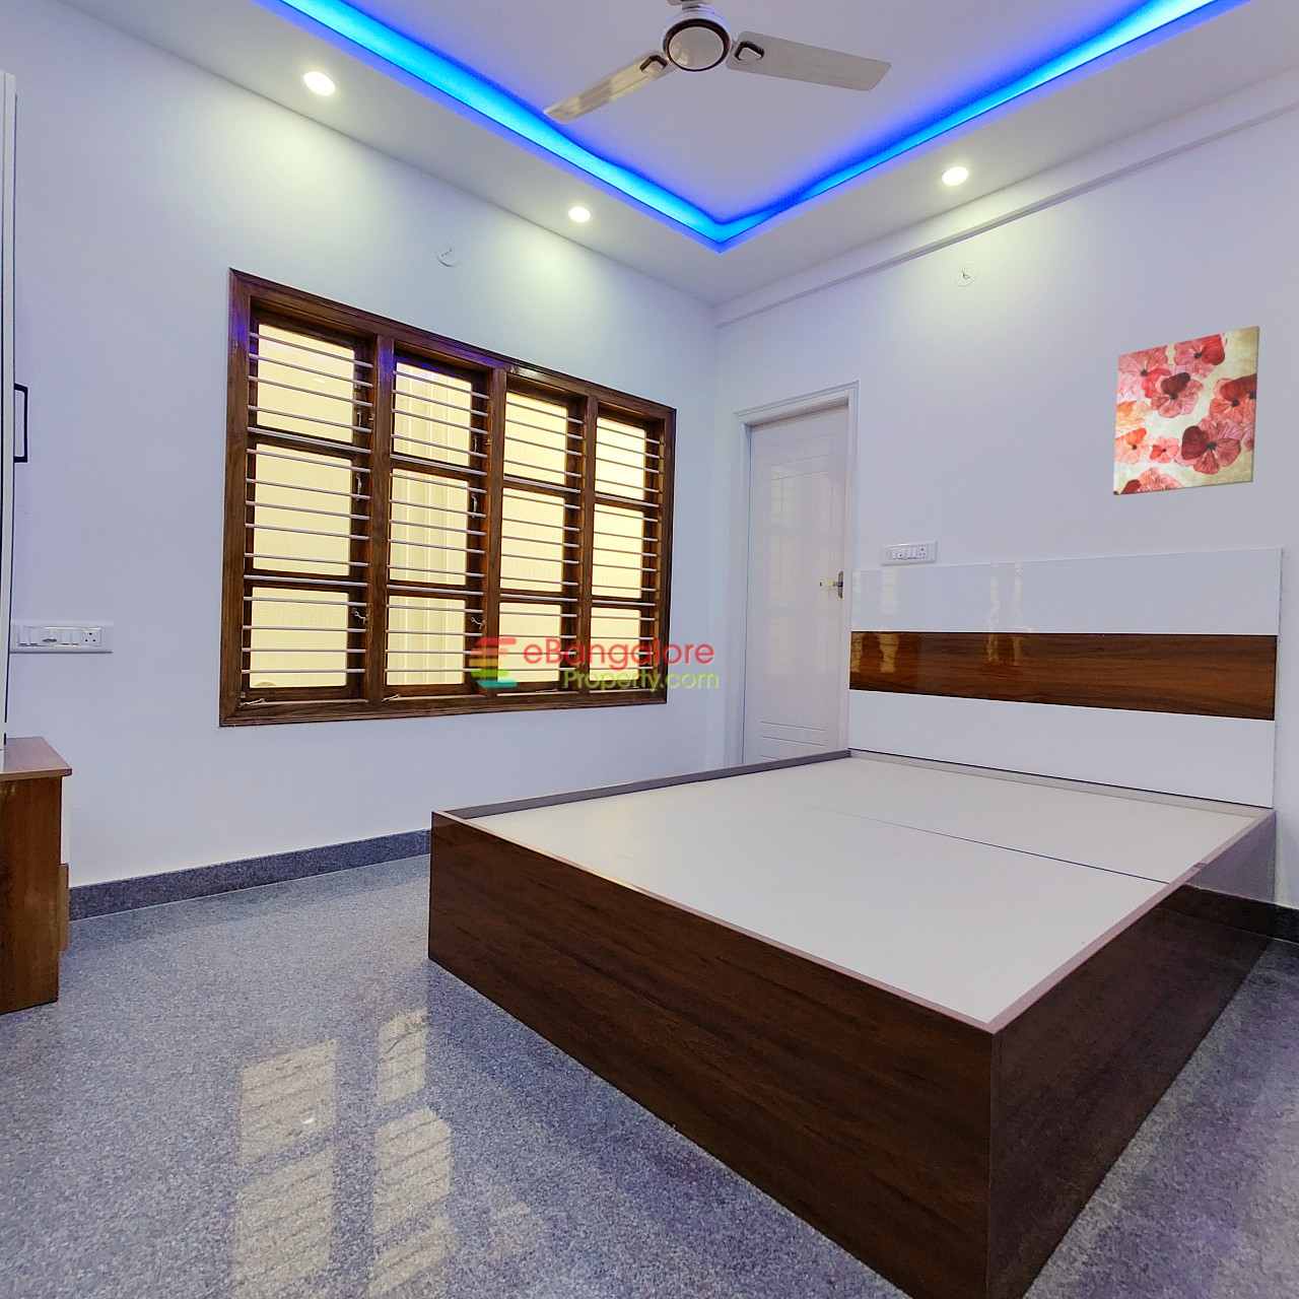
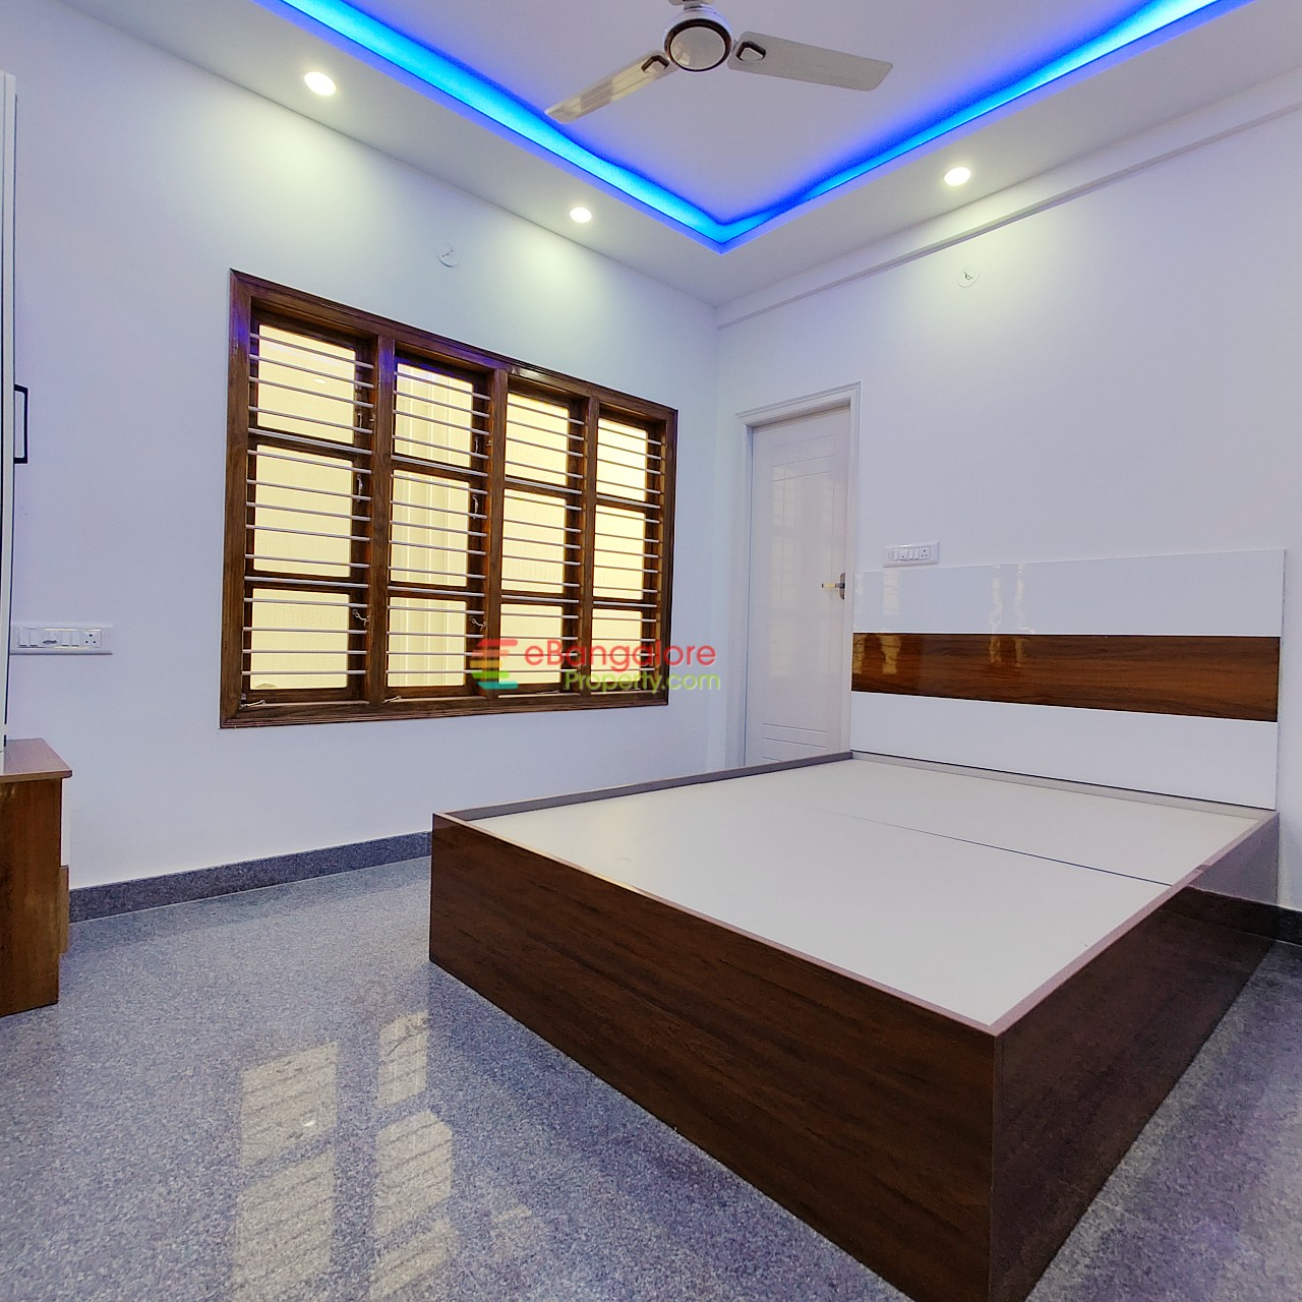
- wall art (1182, 415)
